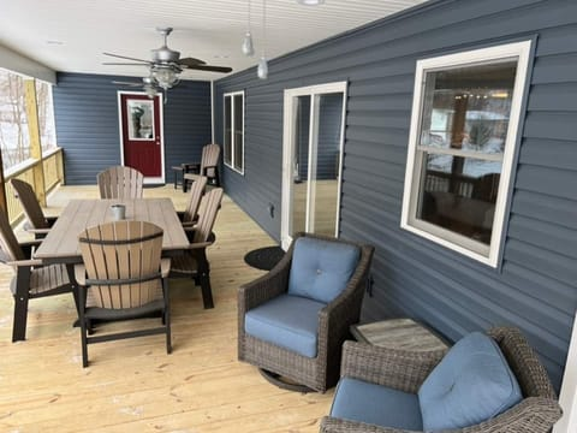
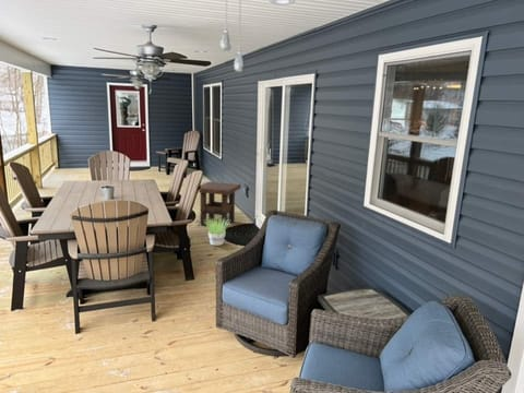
+ potted plant (216, 231)
+ side table (217, 204)
